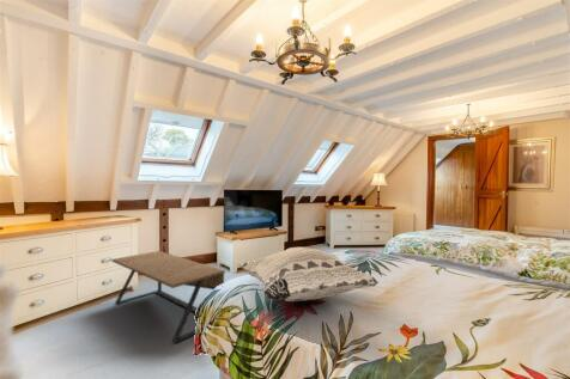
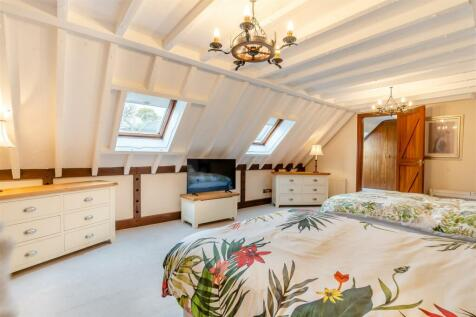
- bench (160, 288)
- decorative pillow (302, 273)
